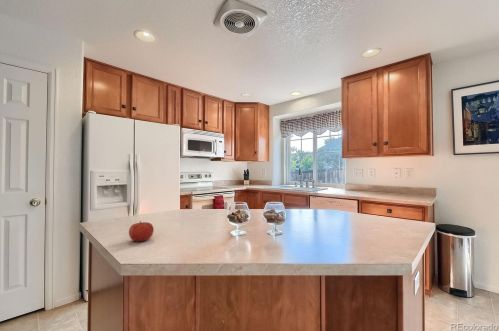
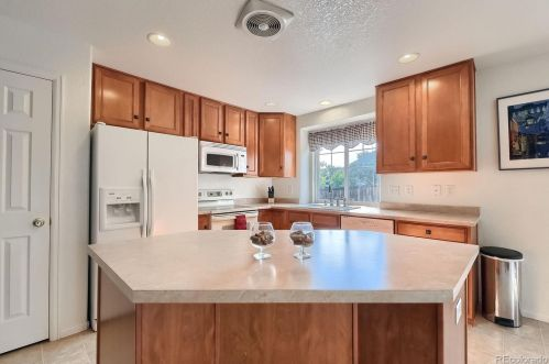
- fruit (141, 230)
